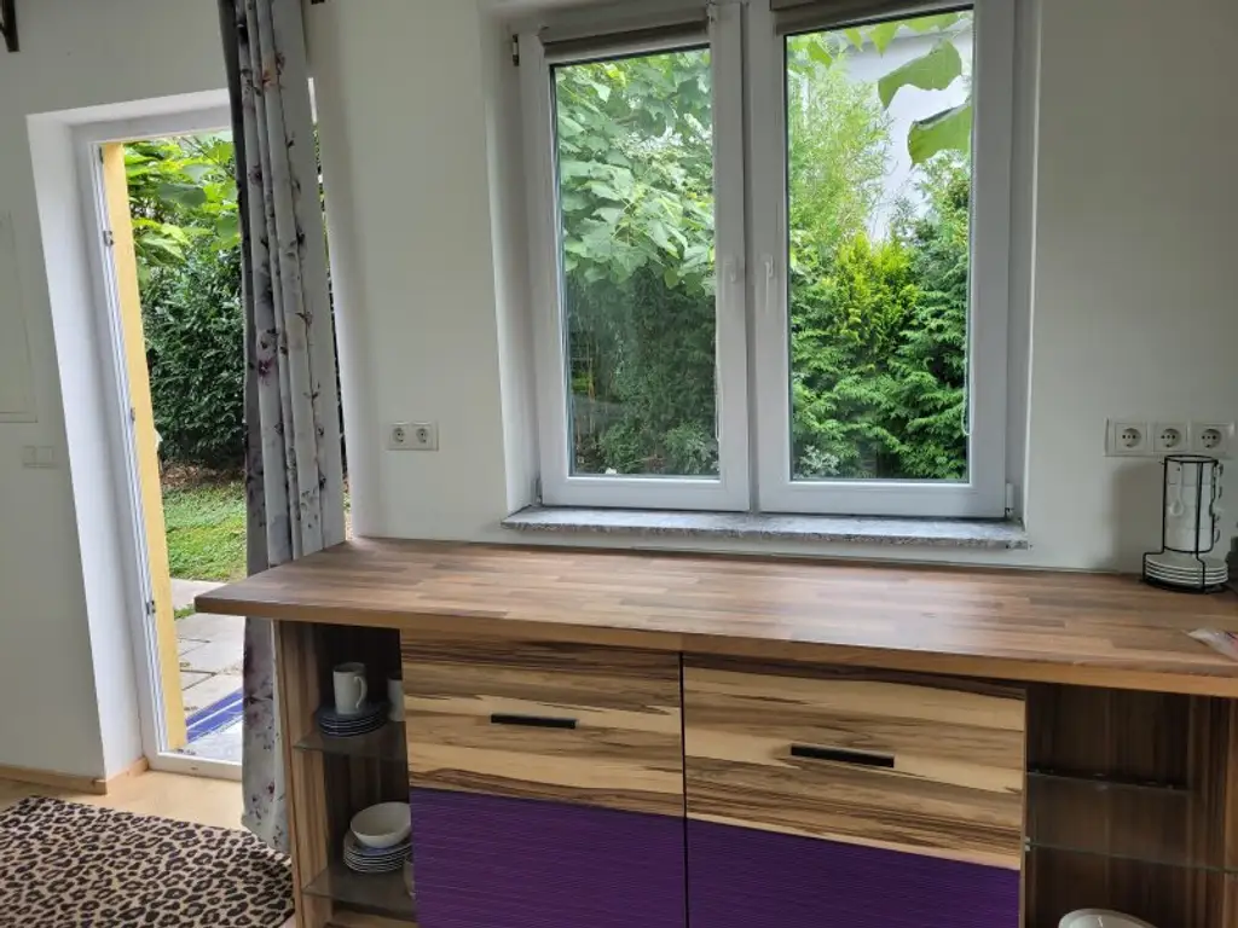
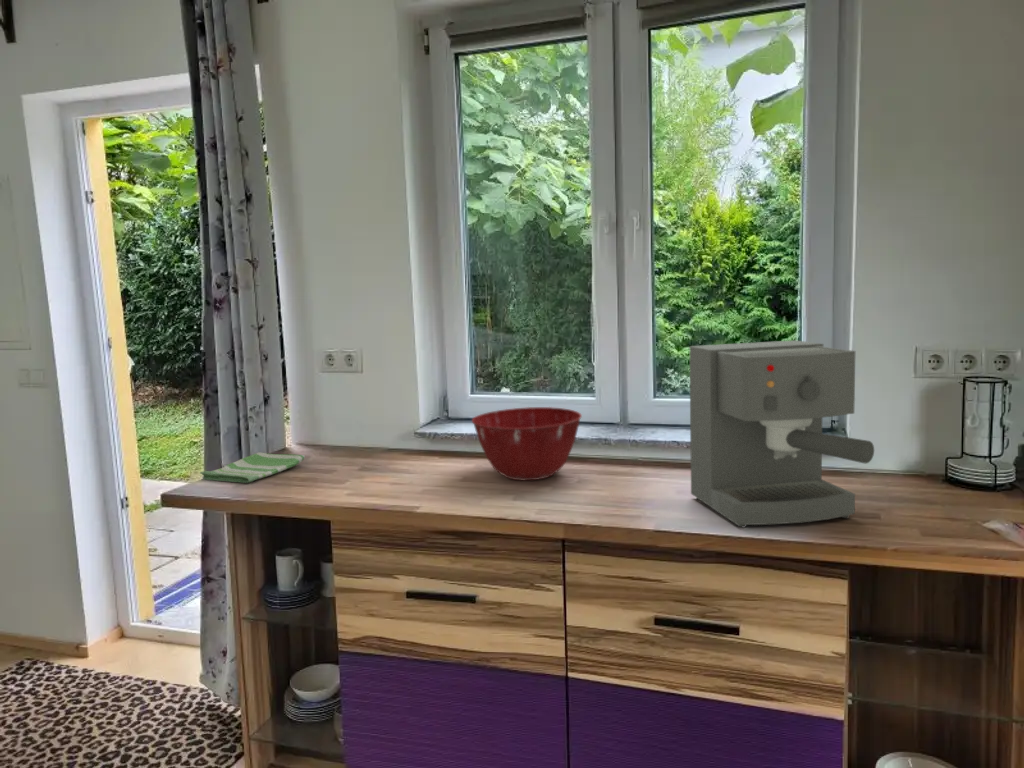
+ mixing bowl (527, 445)
+ dish towel (254, 466)
+ coffee maker (782, 429)
